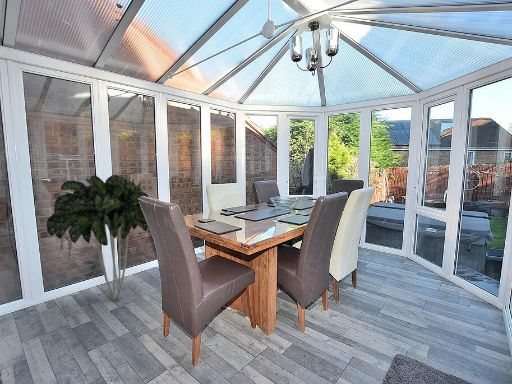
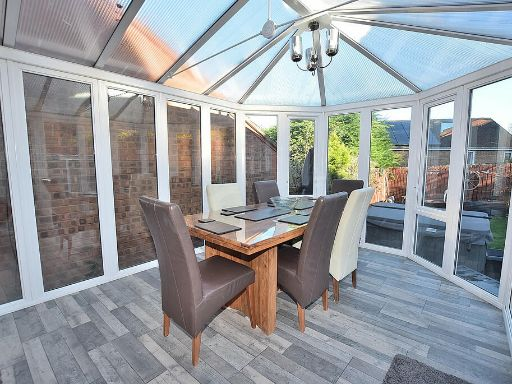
- indoor plant (111, 238)
